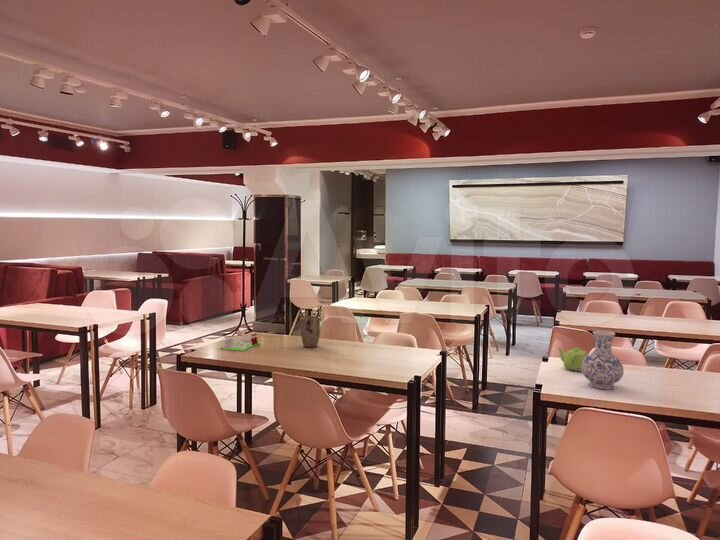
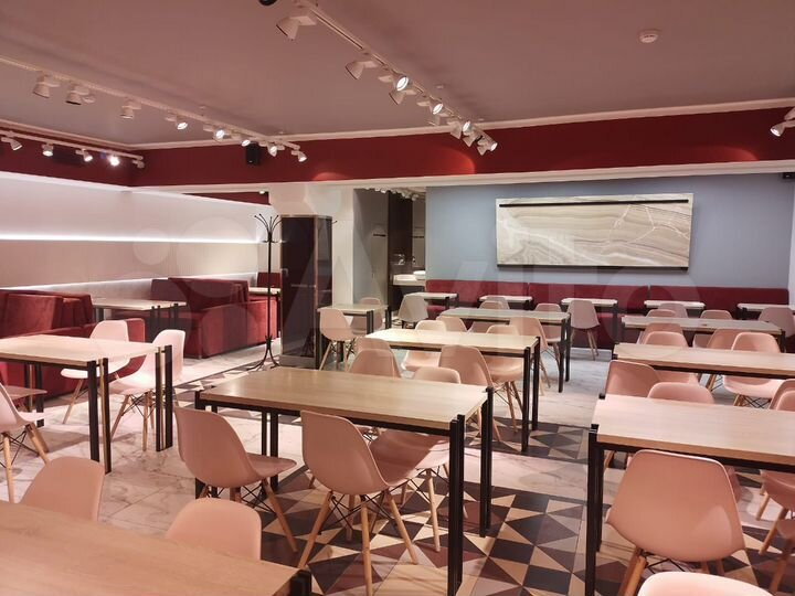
- teapot (571, 358)
- plant pot (310, 331)
- vase (602, 359)
- architectural model (240, 340)
